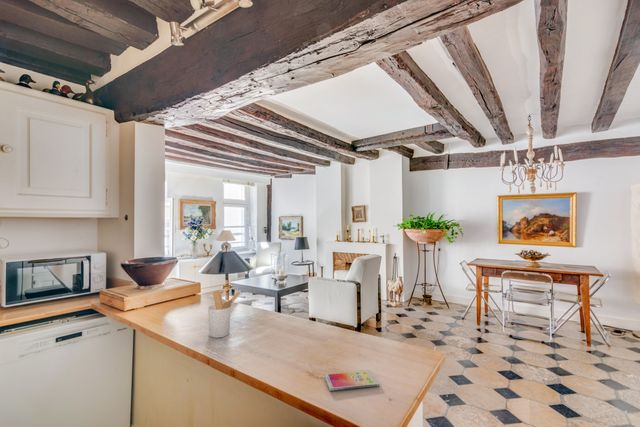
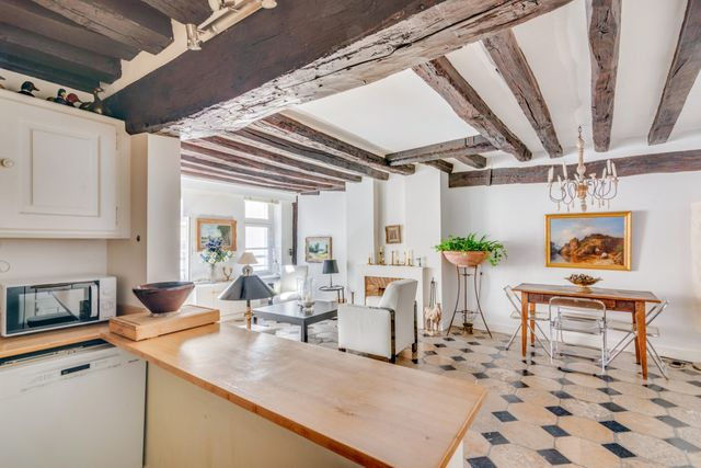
- smartphone (351, 380)
- utensil holder (225, 312)
